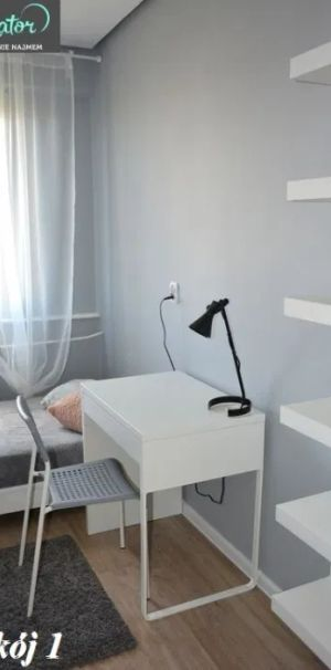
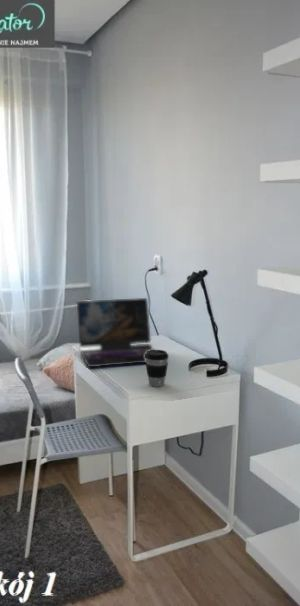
+ coffee cup (156, 368)
+ laptop (119, 331)
